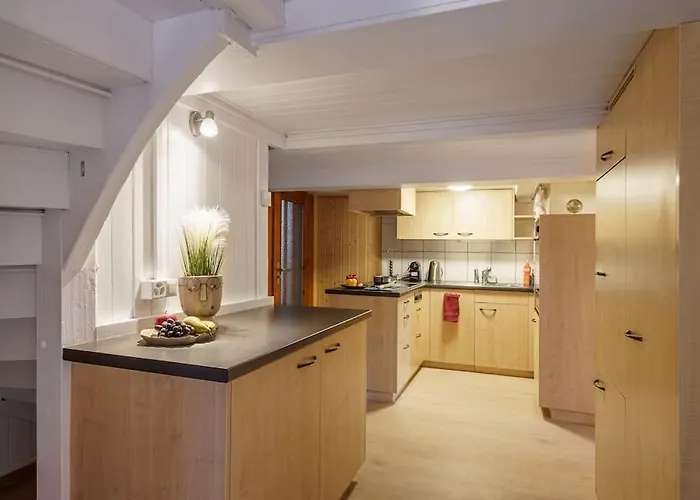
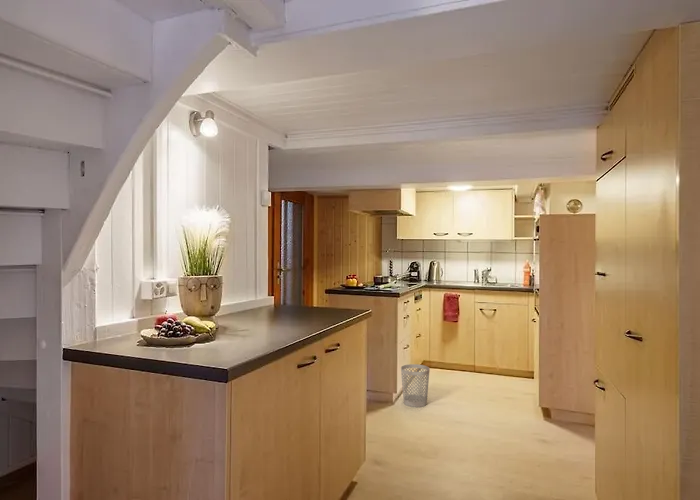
+ wastebasket (415, 385)
